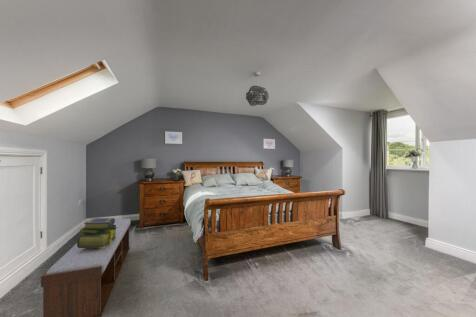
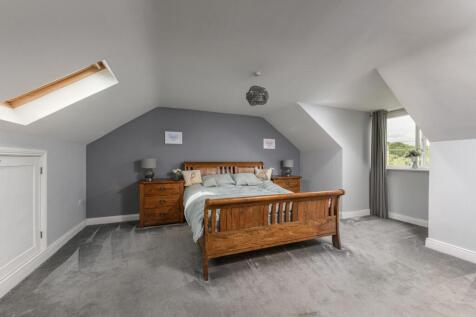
- stack of books (97, 231)
- bench (100, 258)
